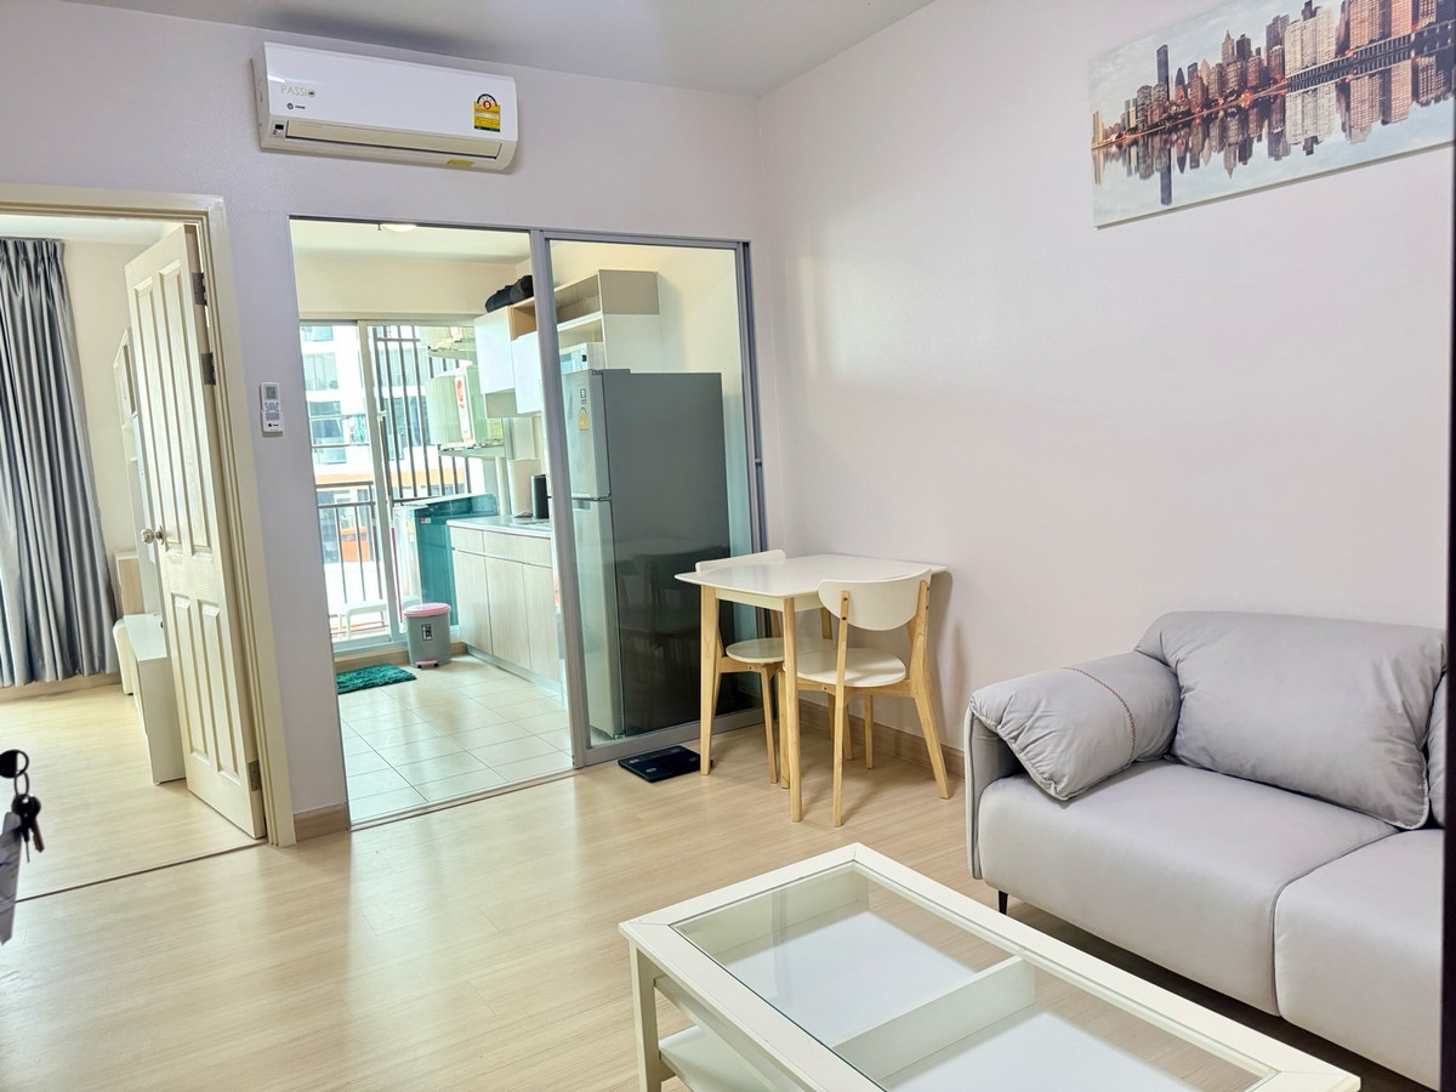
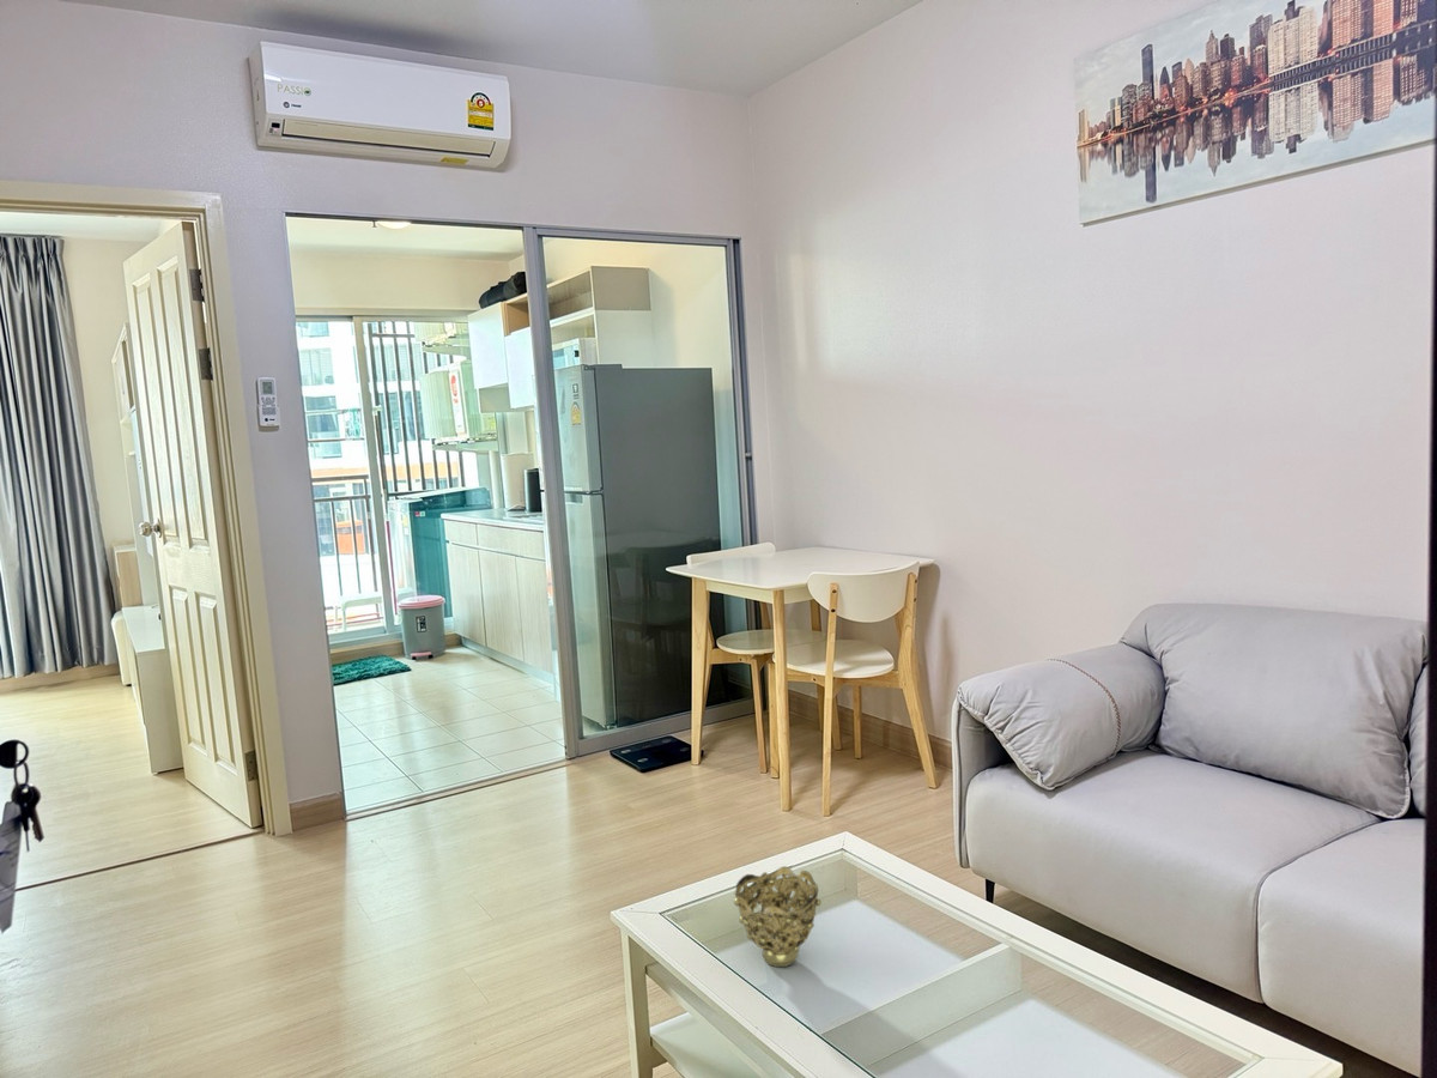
+ decorative bowl (778, 921)
